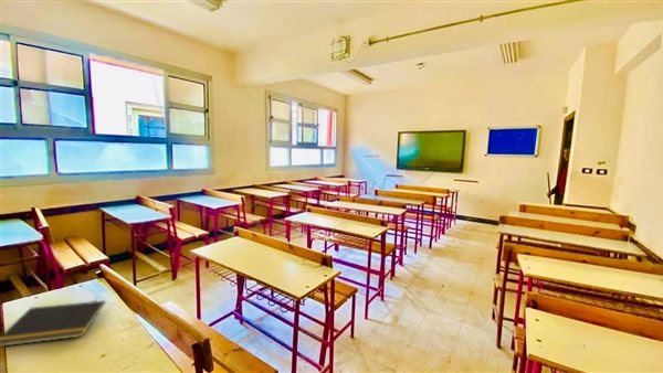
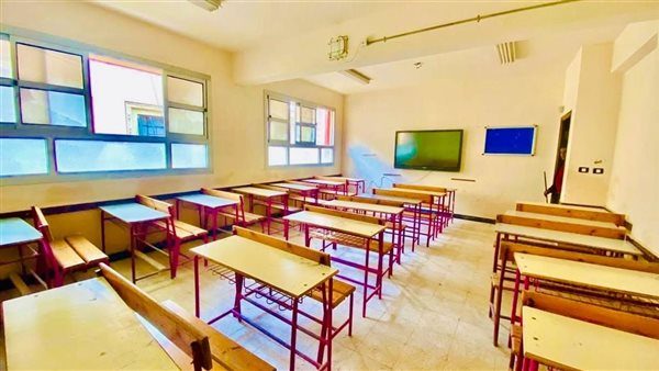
- notepad (55, 321)
